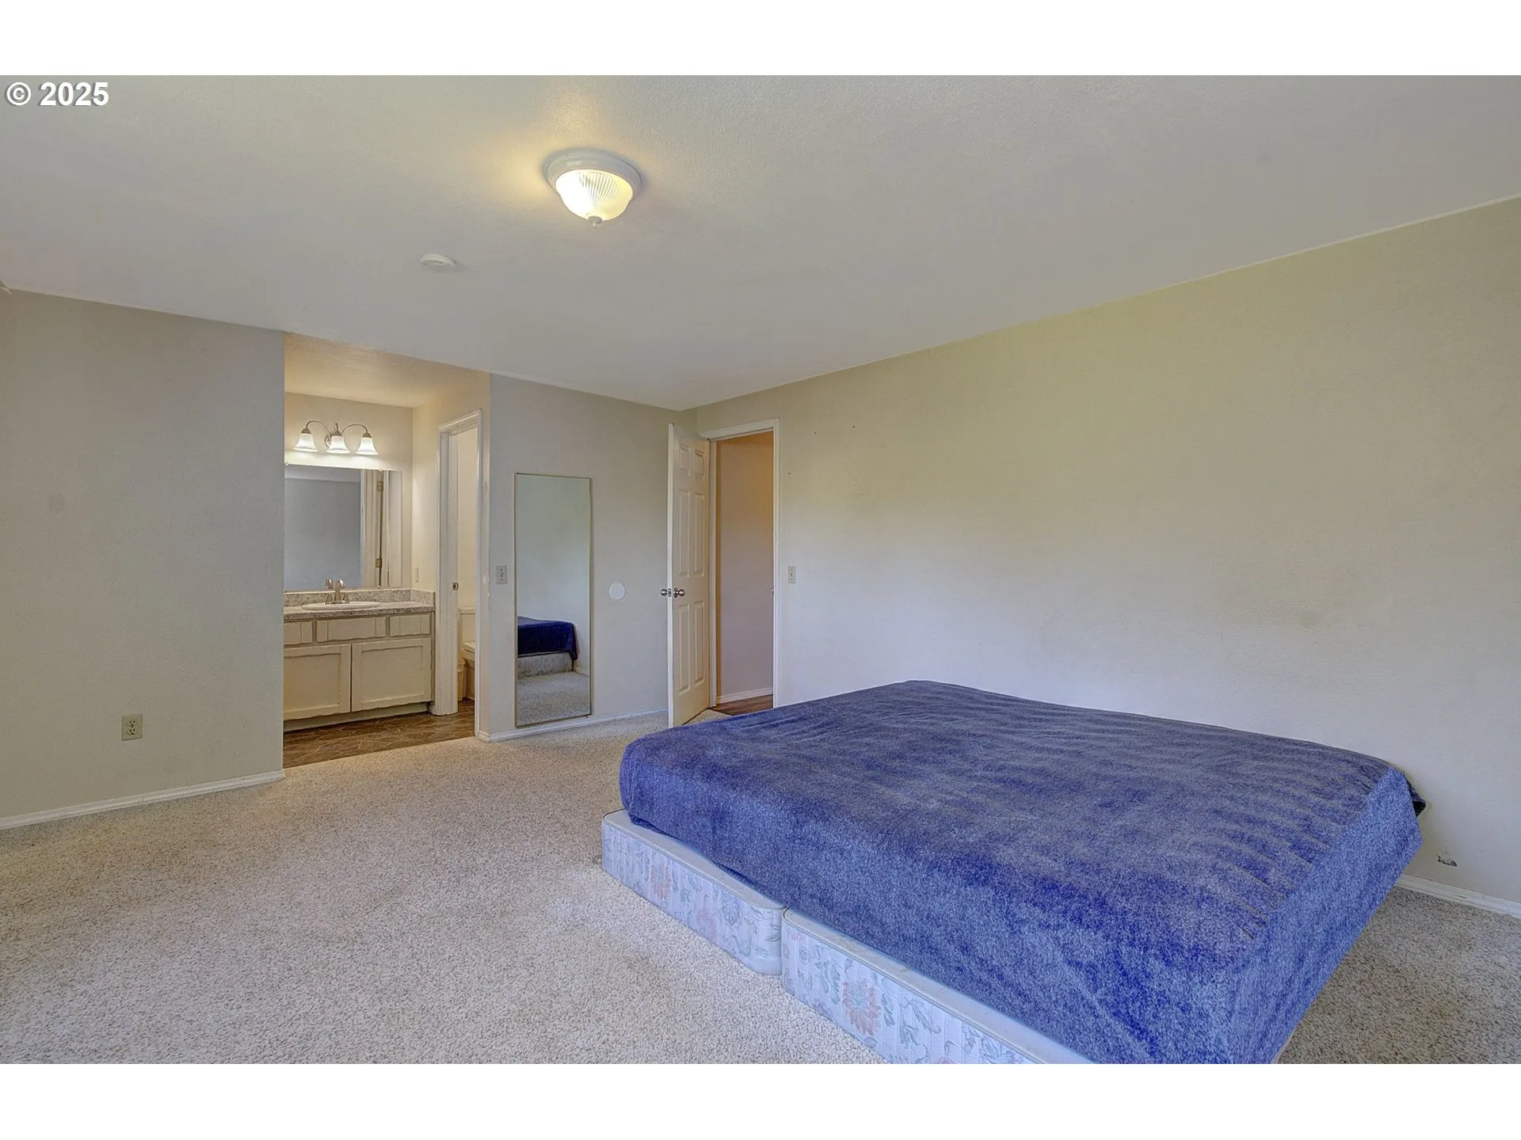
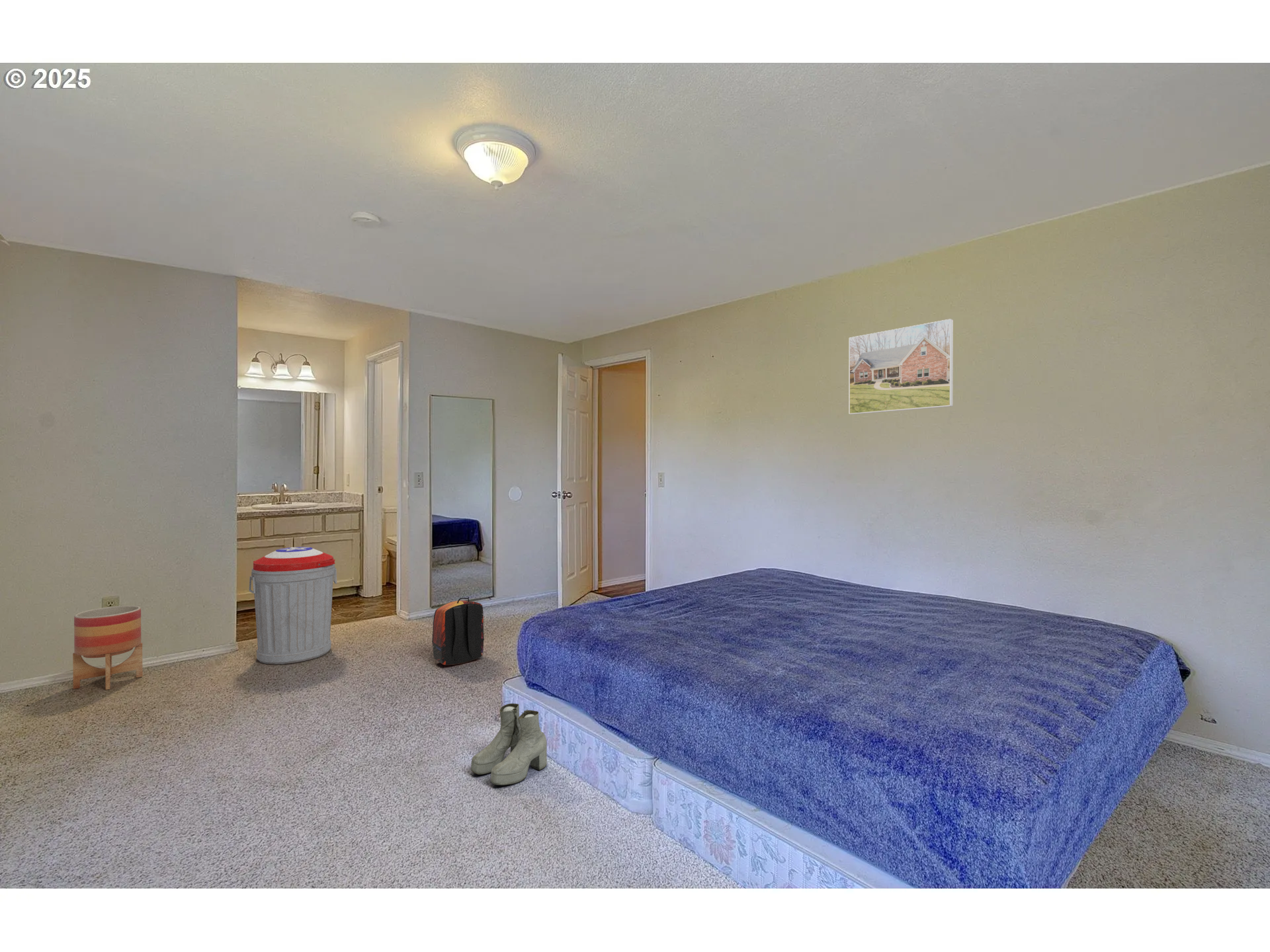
+ boots (510, 740)
+ backpack (459, 628)
+ planter (108, 647)
+ trash can (294, 601)
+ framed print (898, 370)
